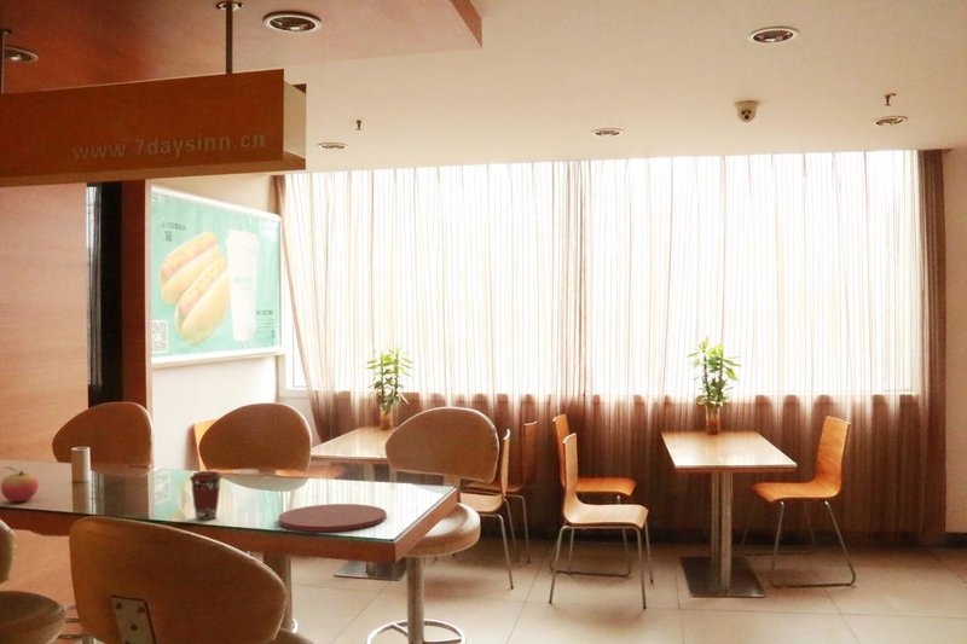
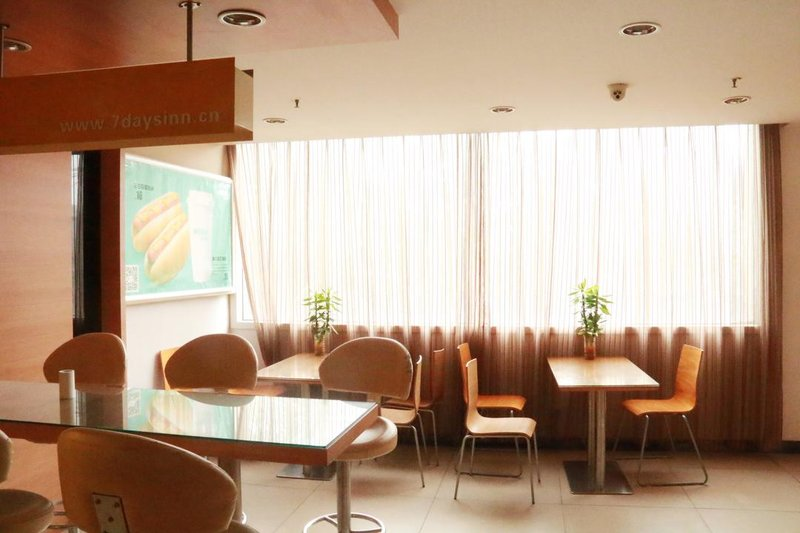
- coffee cup (205, 494)
- plate (332, 516)
- fruit (19, 483)
